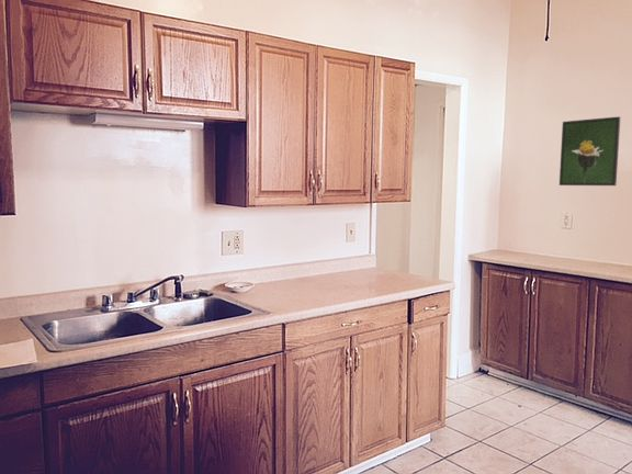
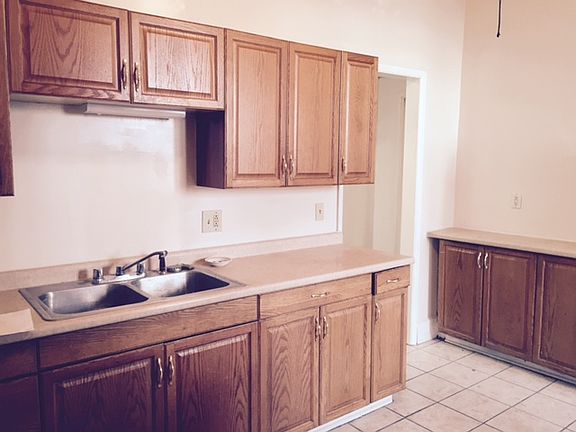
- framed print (588, 153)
